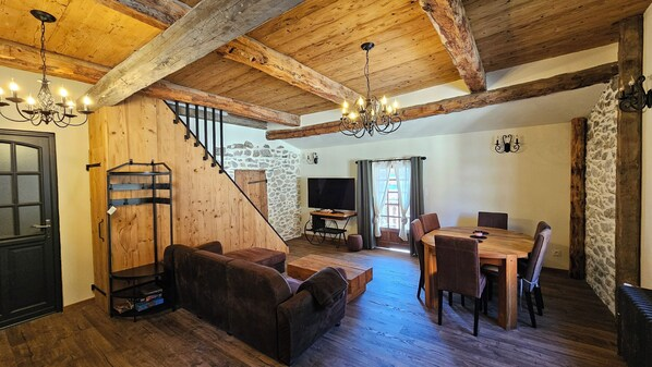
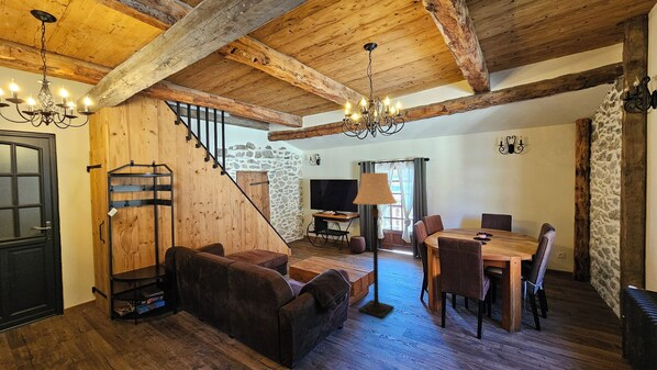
+ lamp (375, 242)
